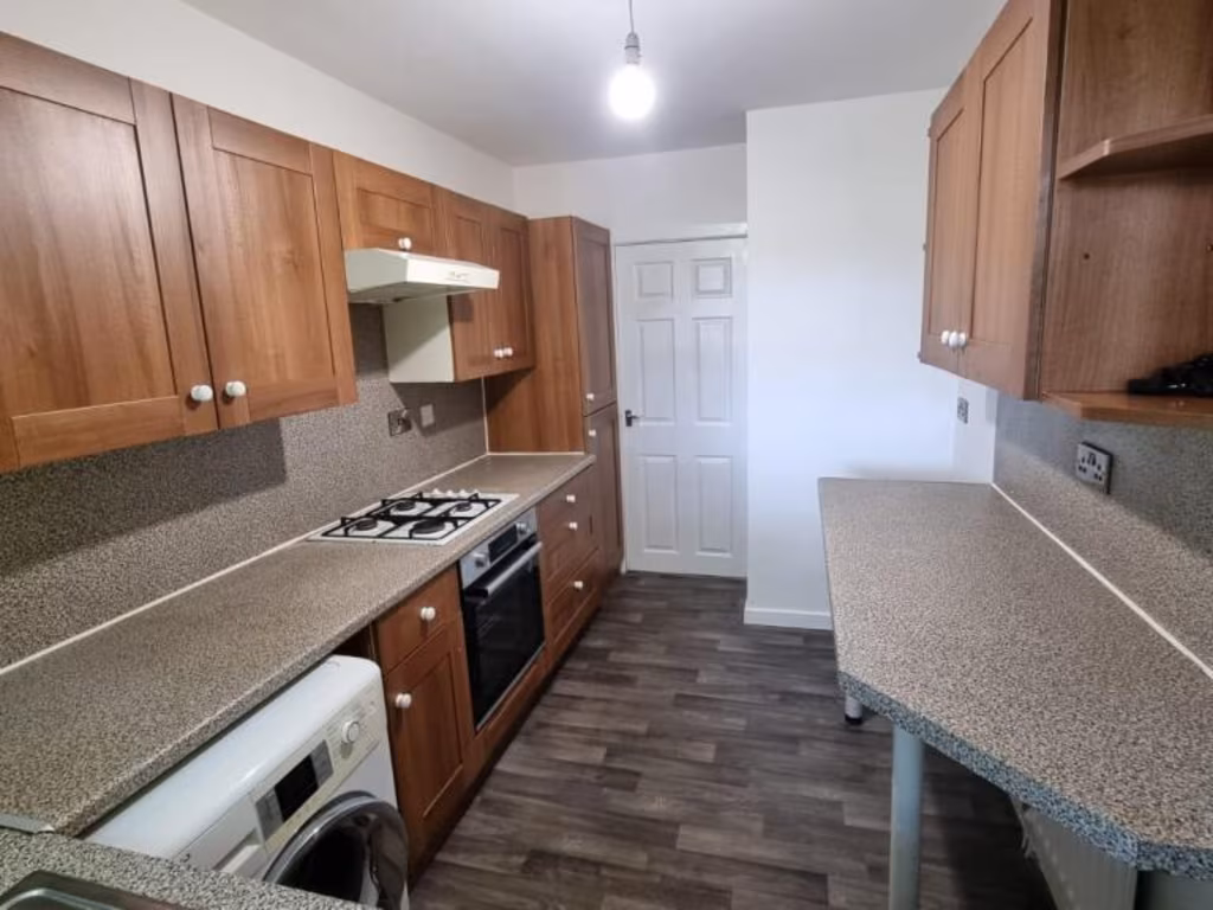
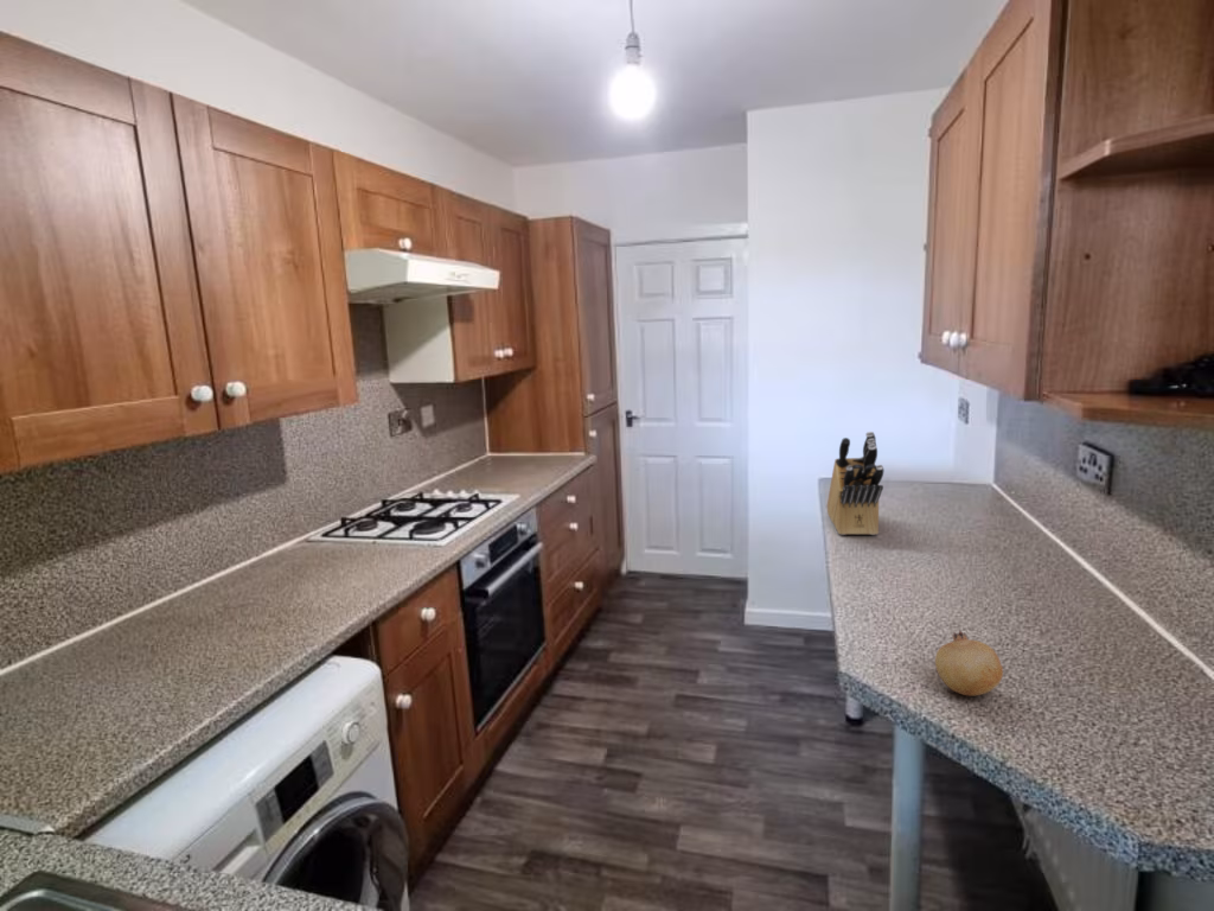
+ knife block (854, 478)
+ fruit (967, 663)
